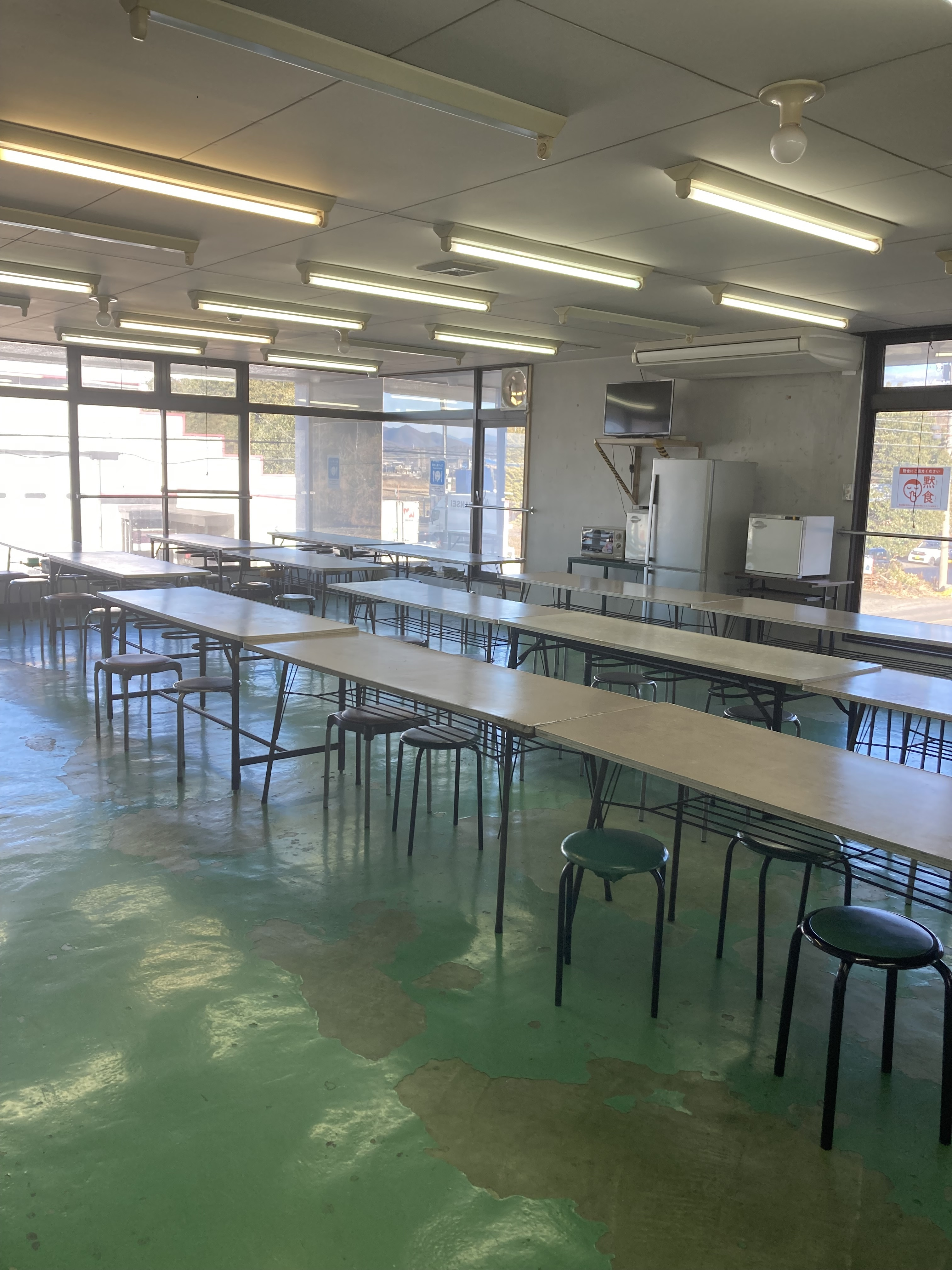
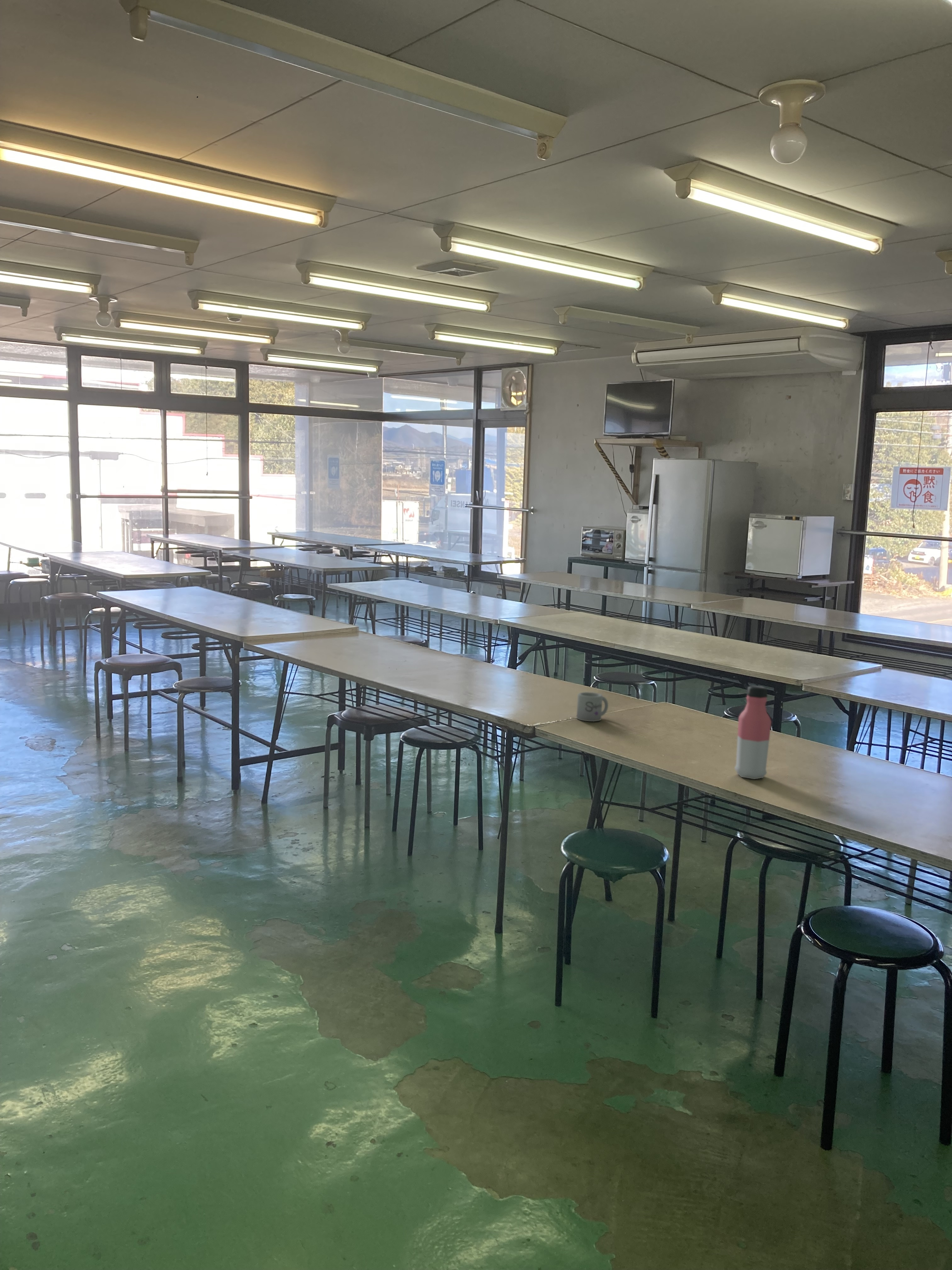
+ mug (593, 706)
+ water bottle (754, 731)
